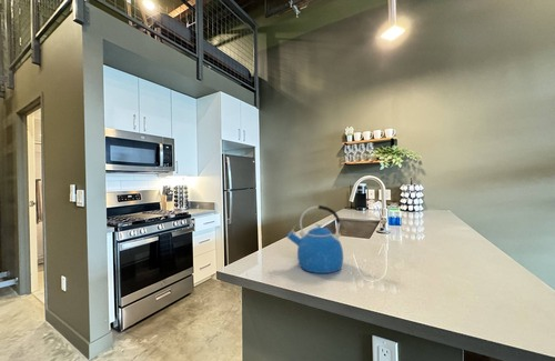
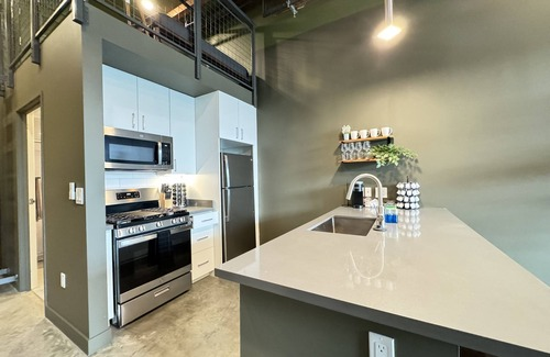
- kettle (313, 234)
